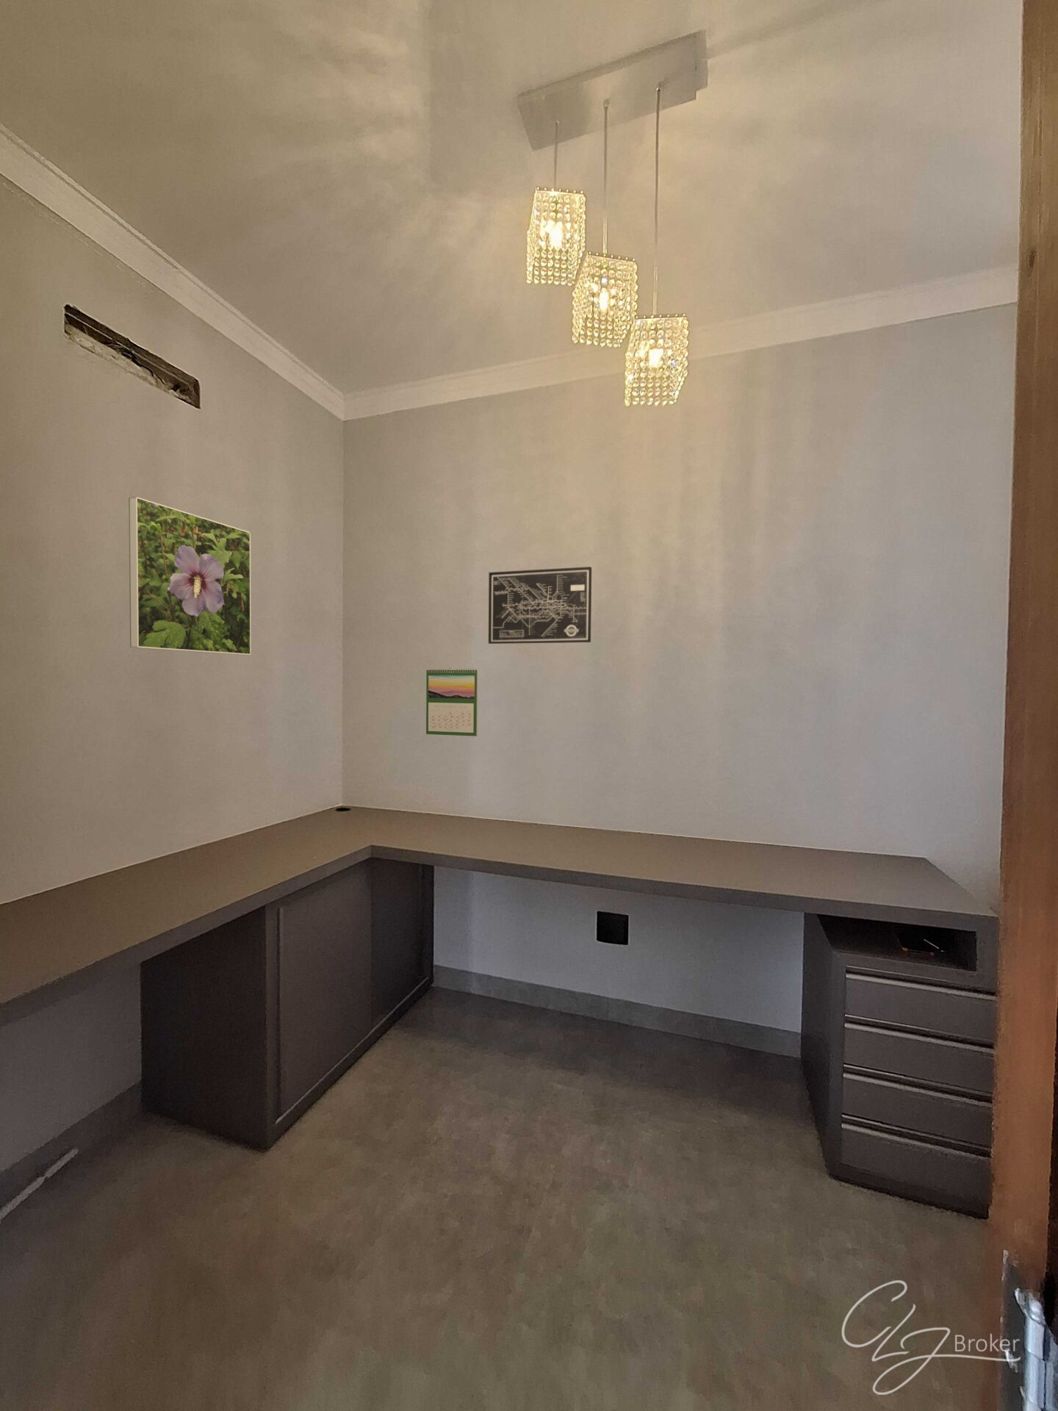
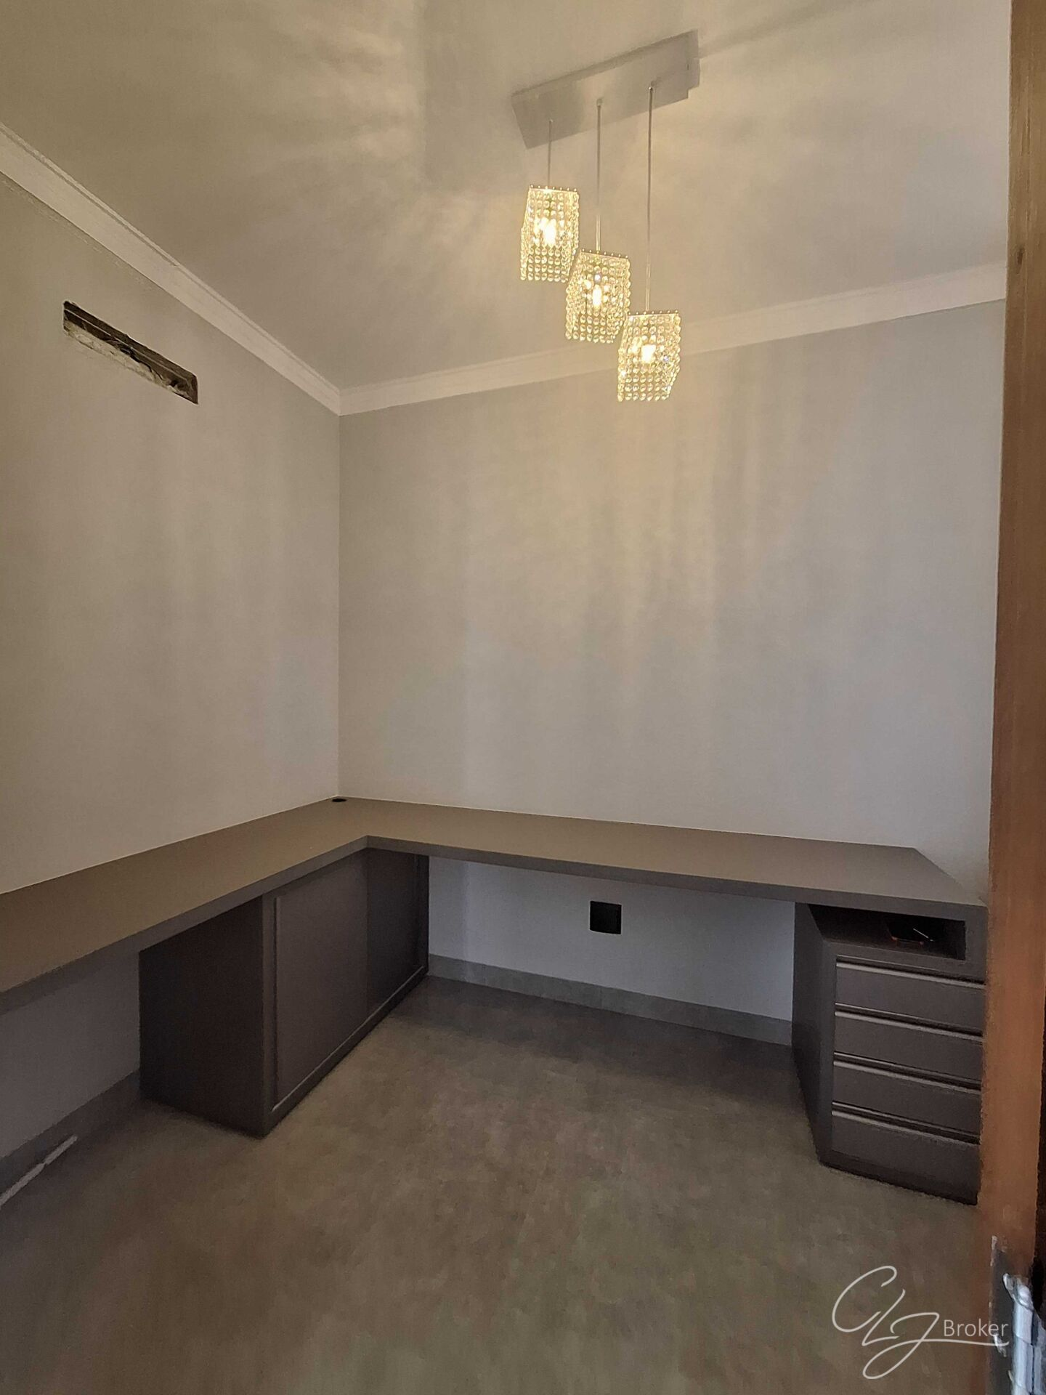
- calendar (451, 700)
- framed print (196, 584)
- wall art (539, 607)
